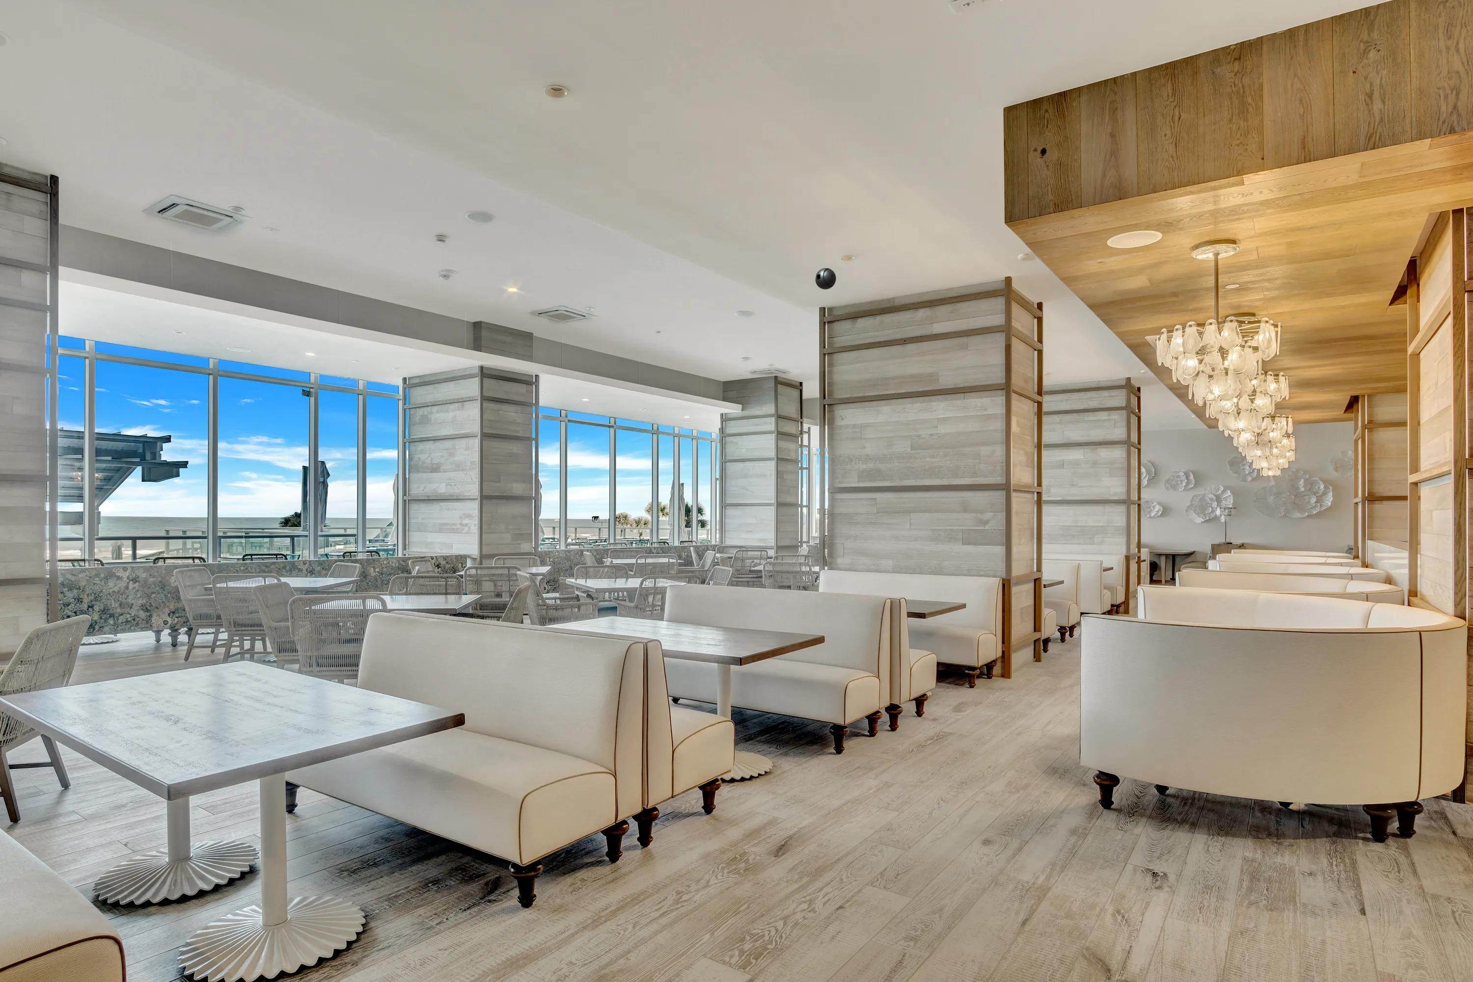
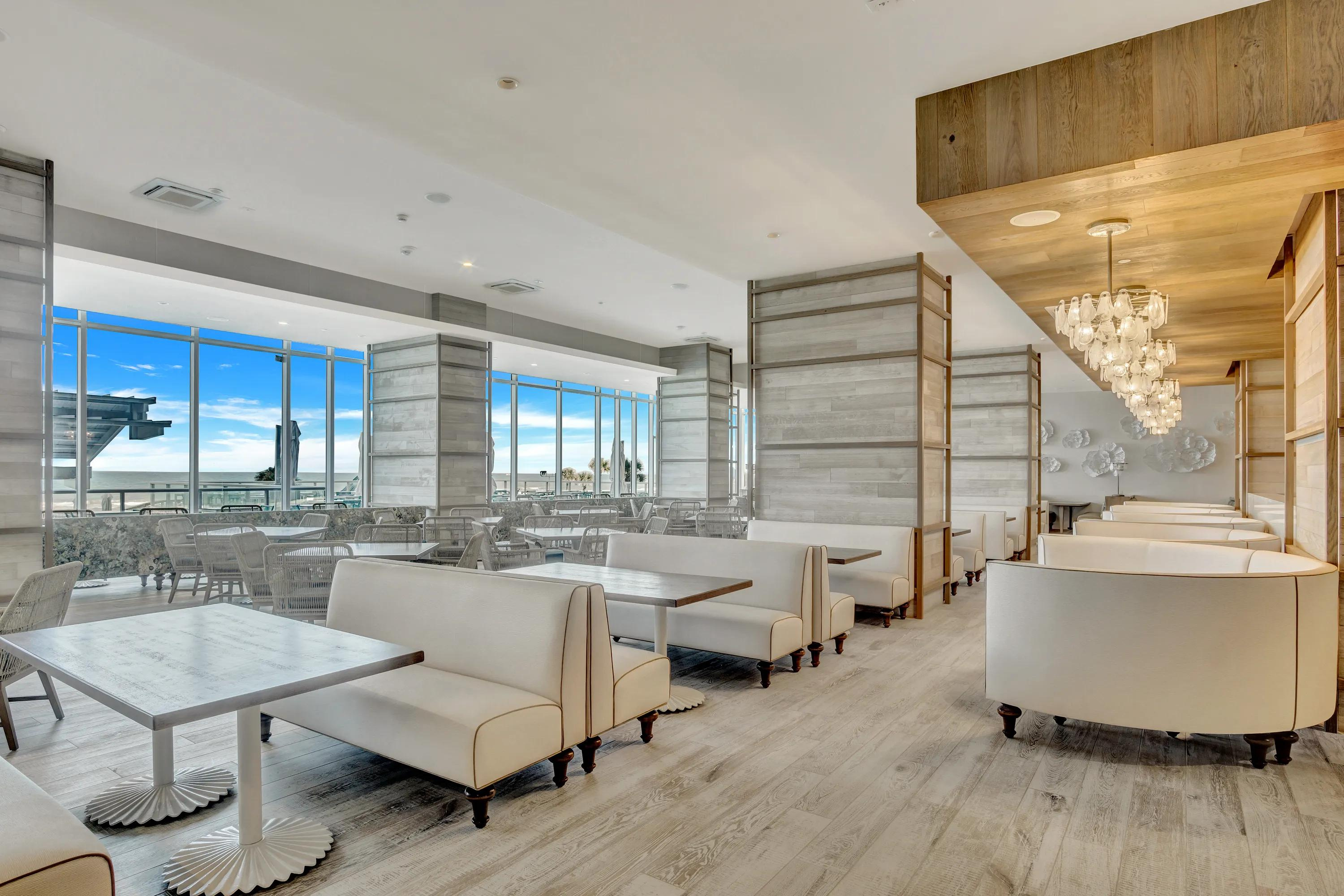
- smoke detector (825, 278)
